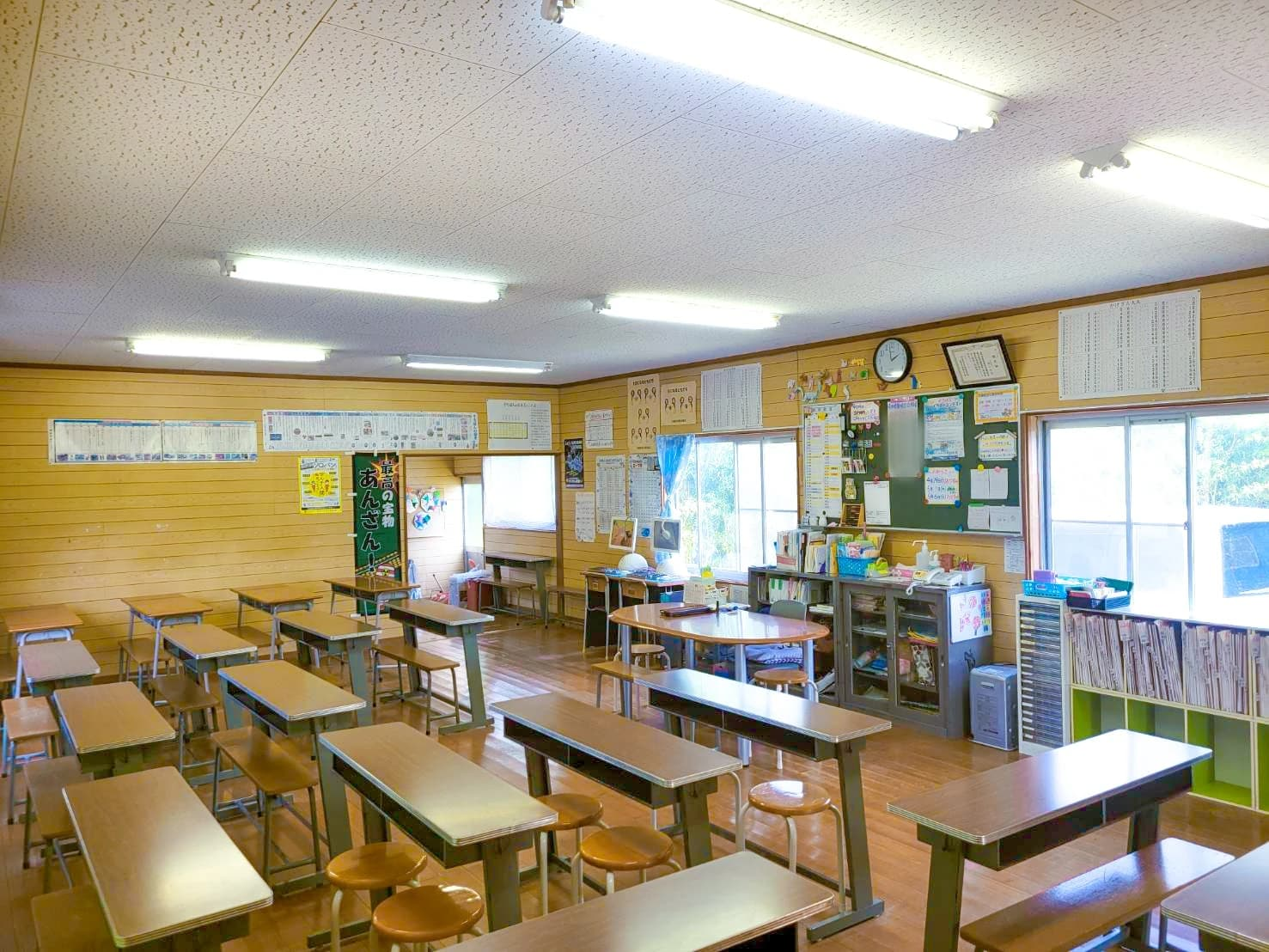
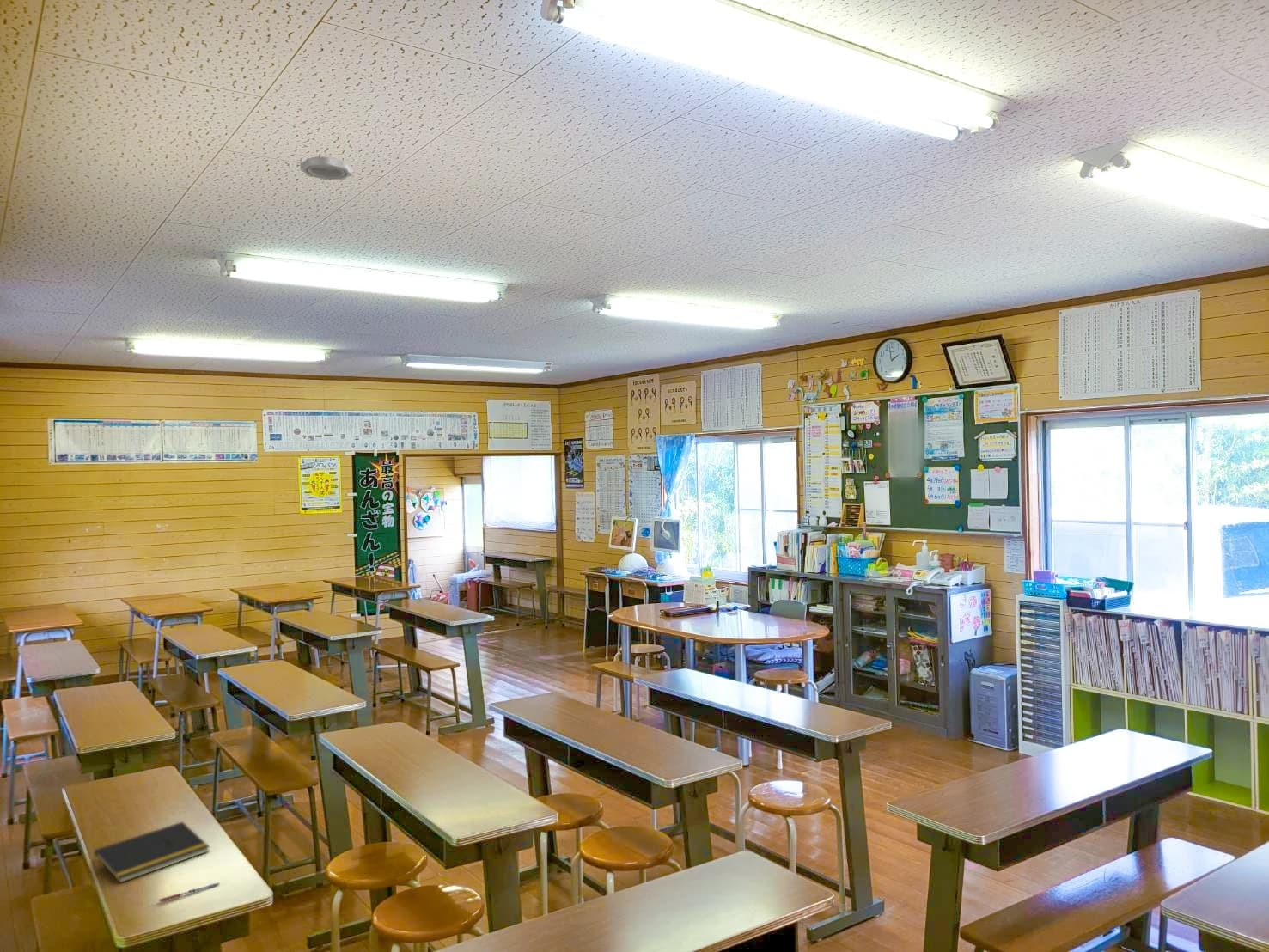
+ smoke detector (326, 165)
+ pen (190, 891)
+ notepad (153, 850)
